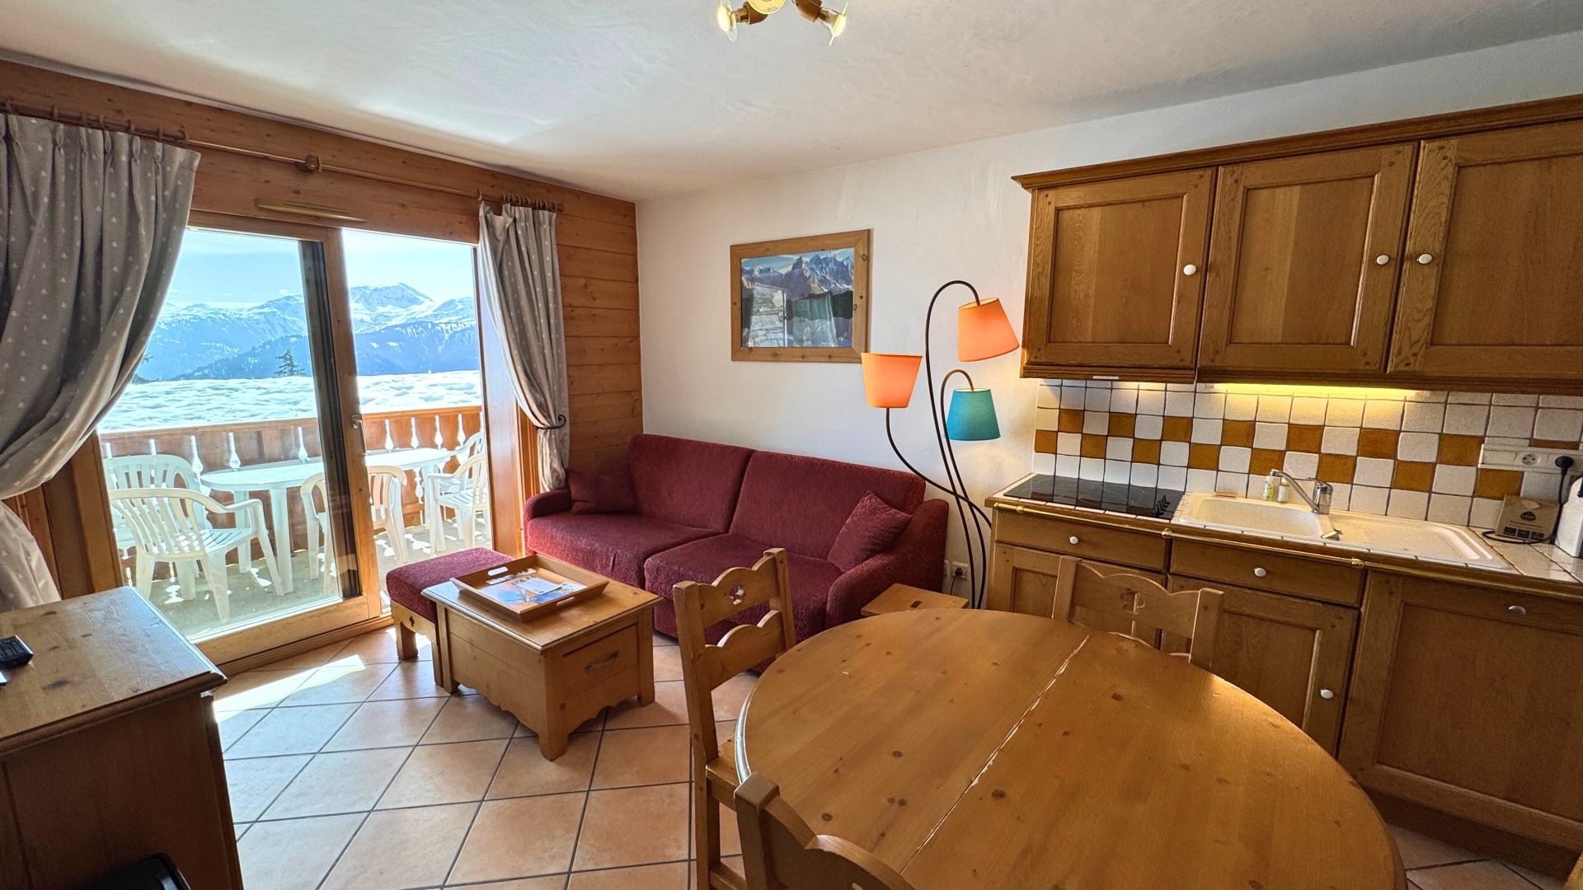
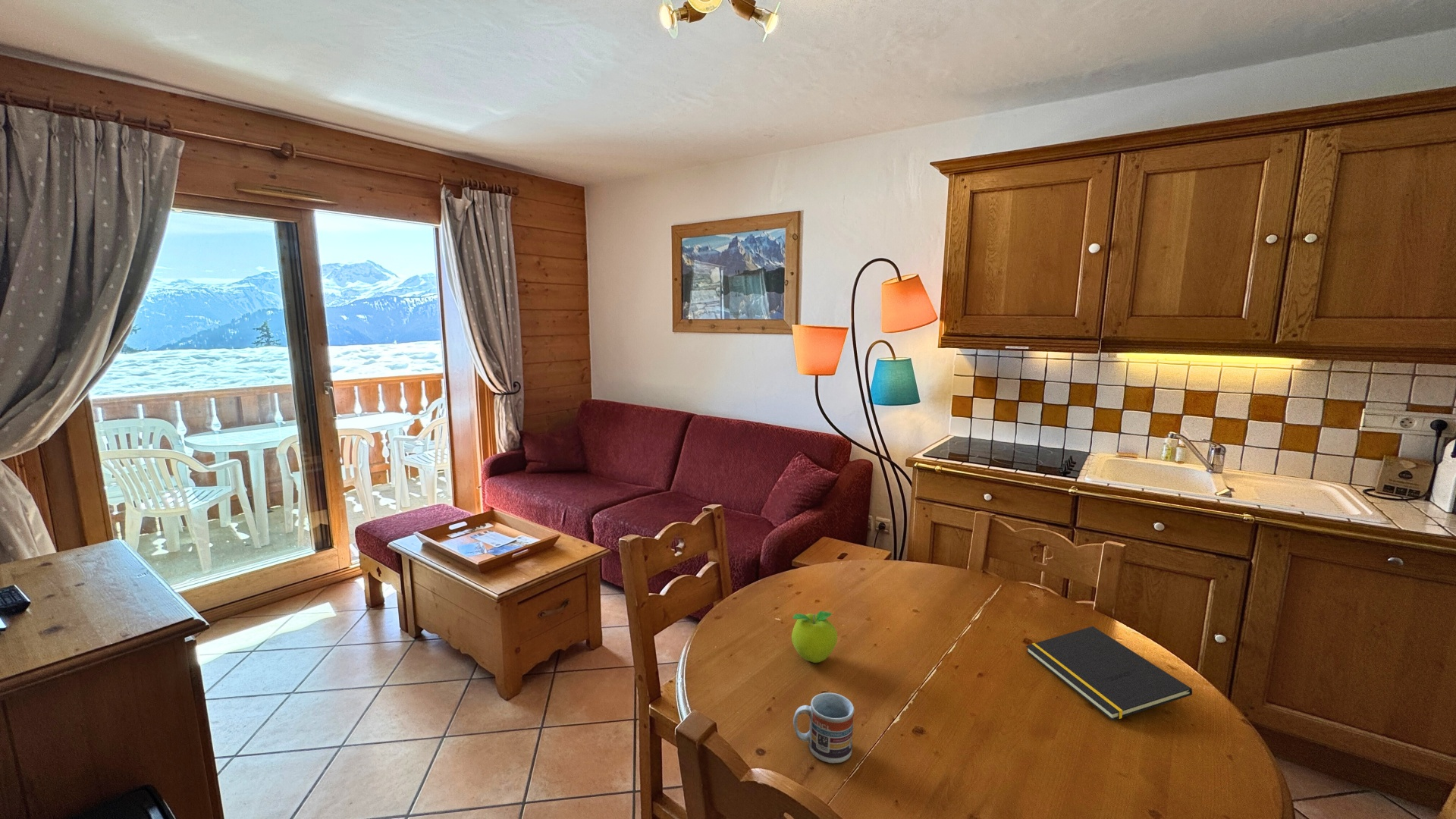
+ cup (823, 726)
+ fruit (814, 636)
+ notepad (1102, 668)
